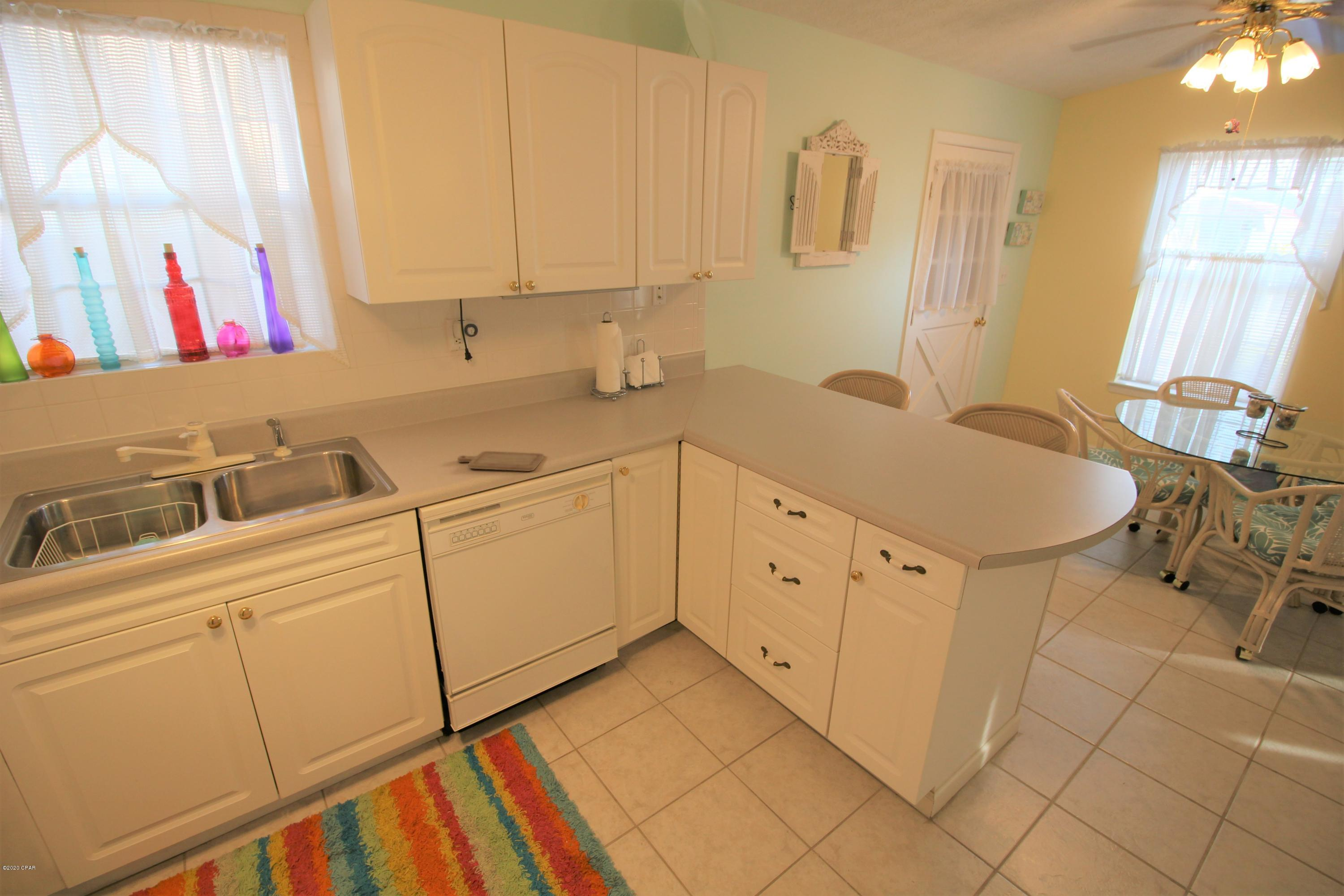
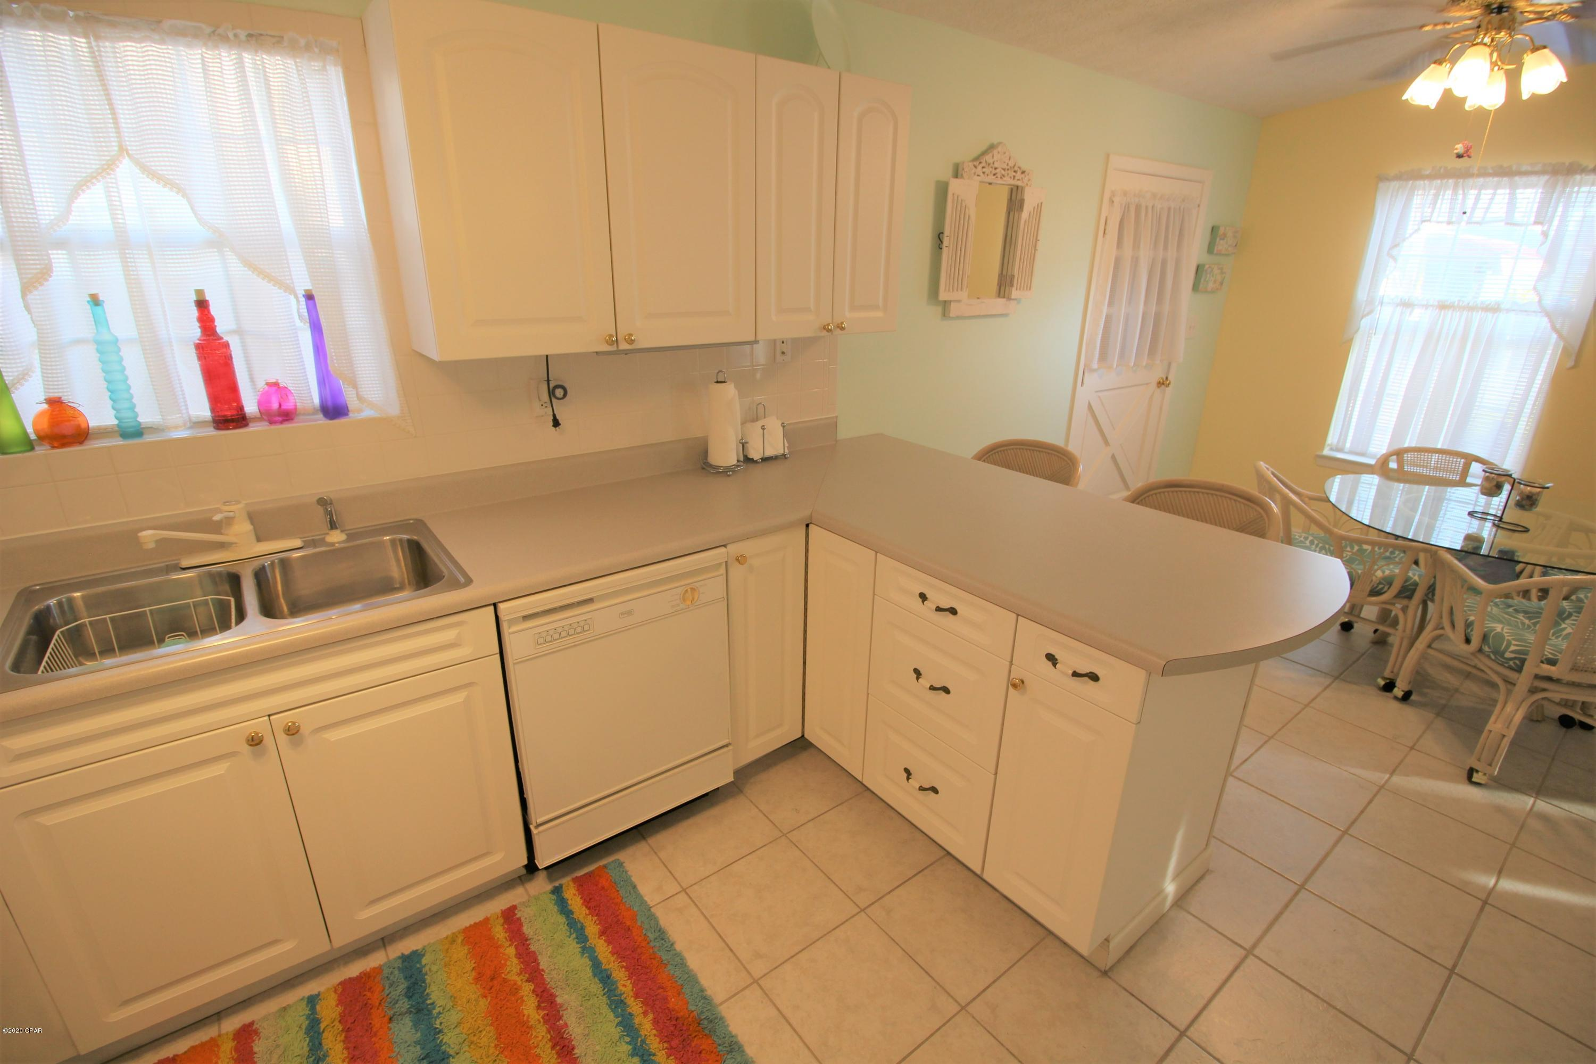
- chopping board (499, 460)
